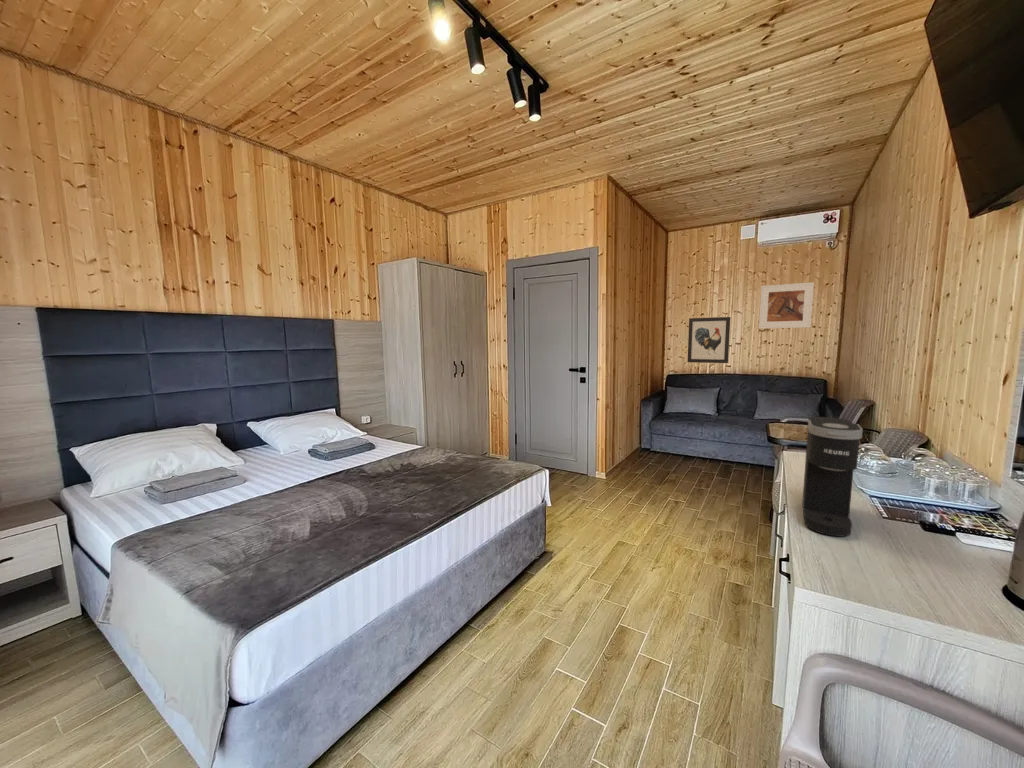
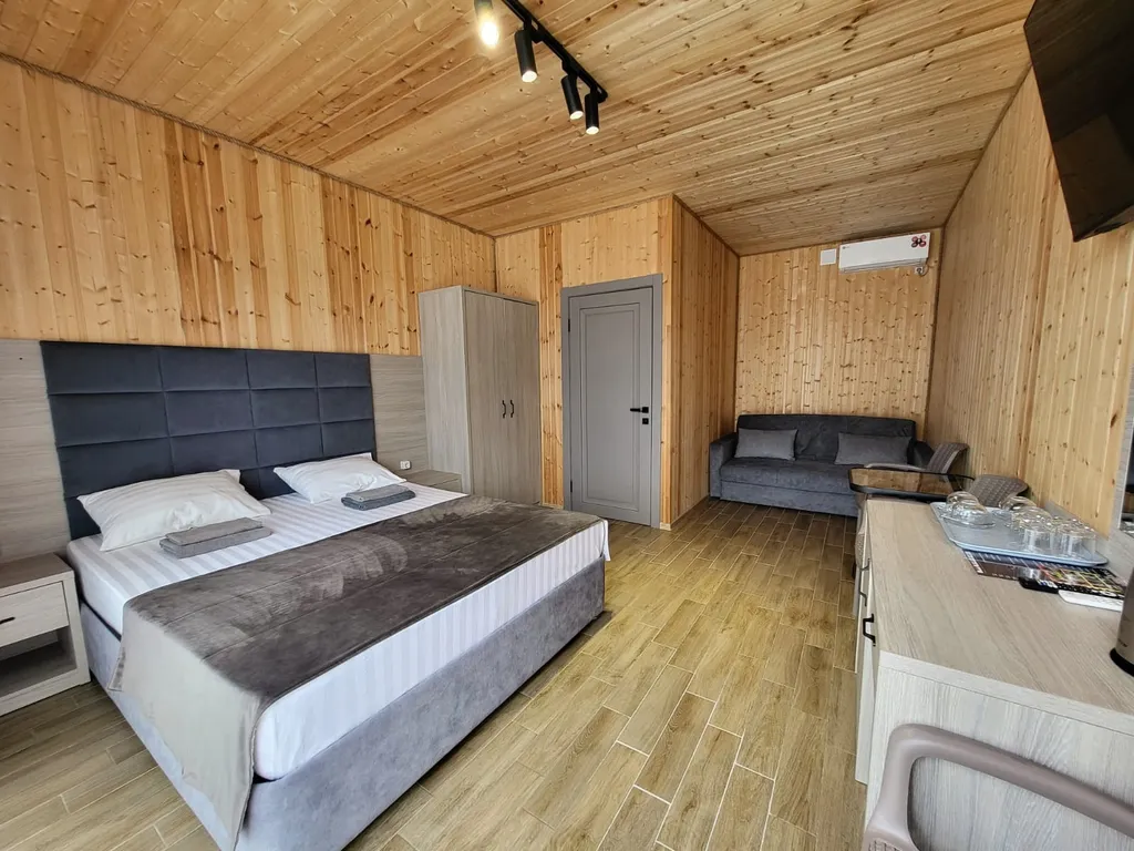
- coffee maker (828, 470)
- wall art (708, 340)
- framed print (785, 306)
